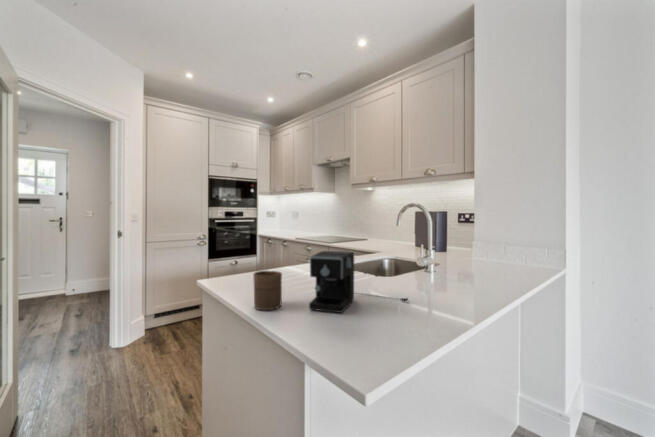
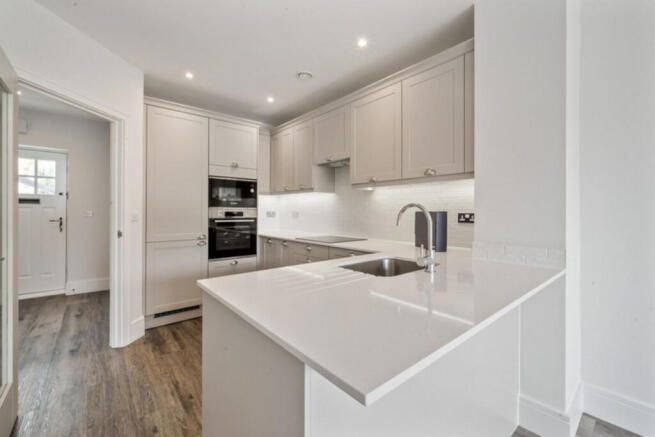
- coffee maker (353, 280)
- cup (267, 289)
